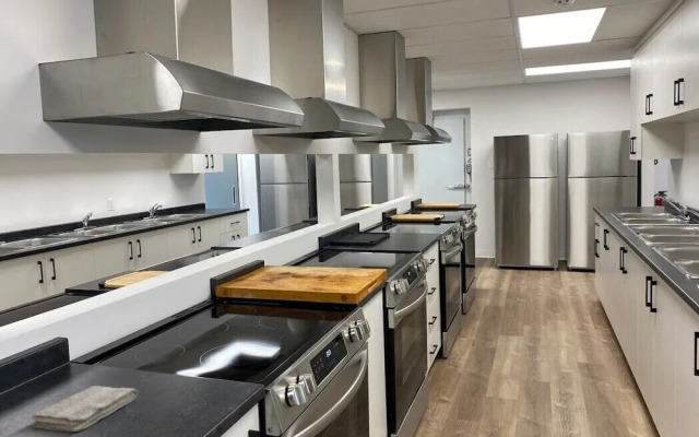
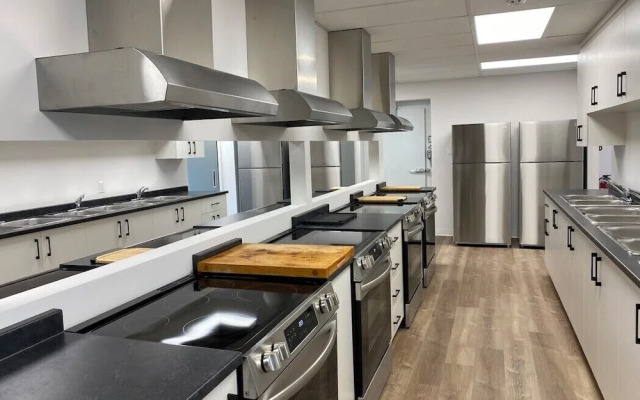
- washcloth (85, 405)
